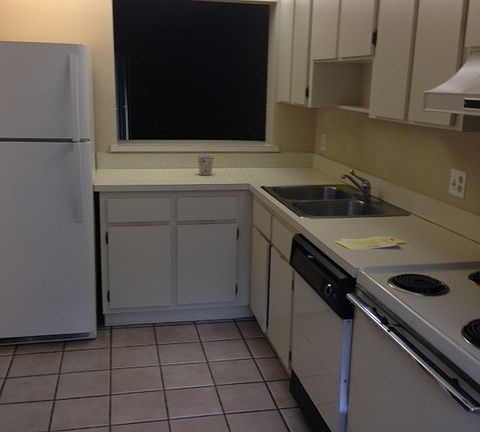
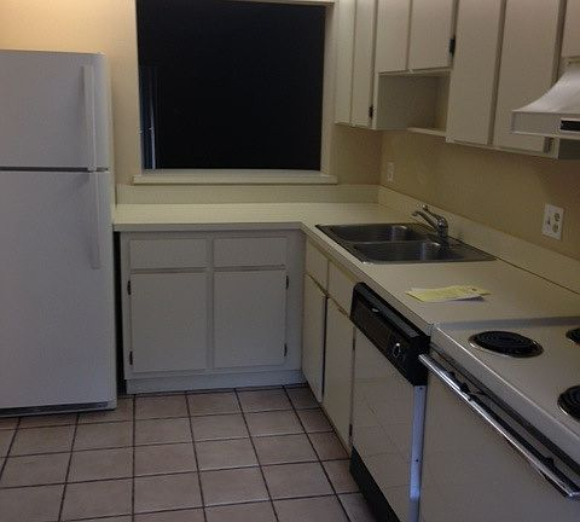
- cup (205, 164)
